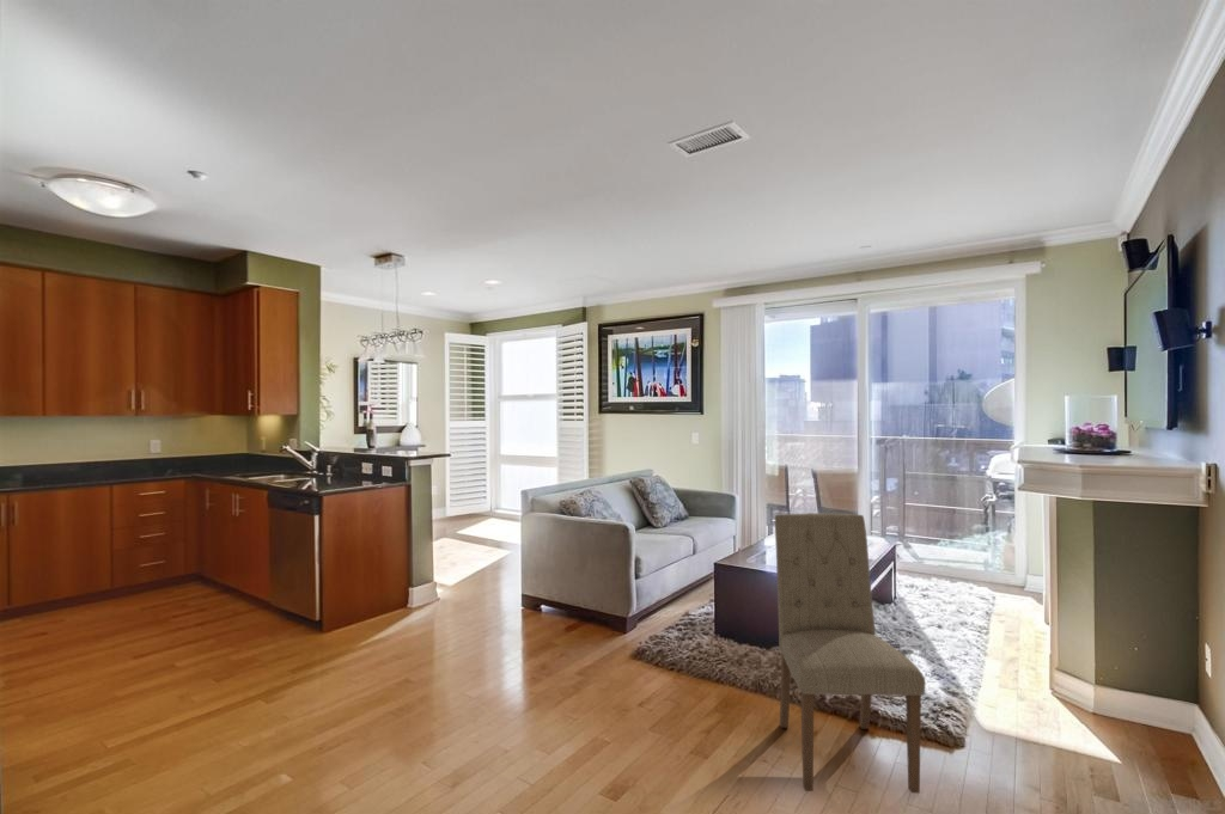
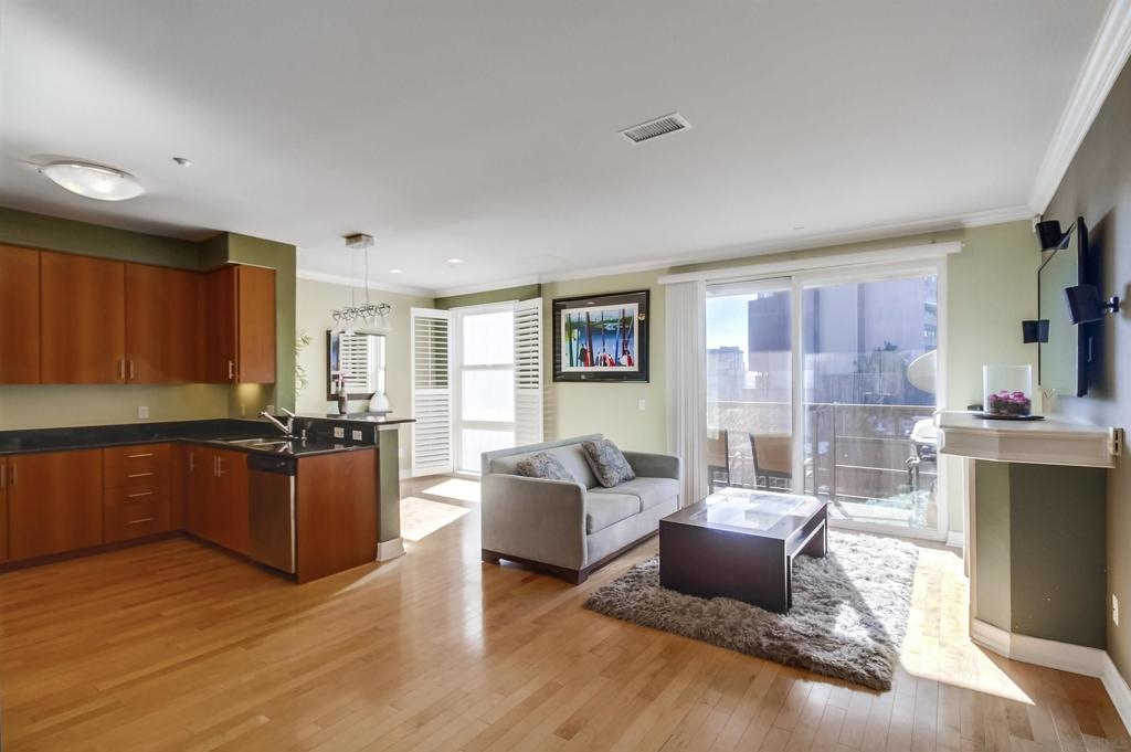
- dining chair (837, 638)
